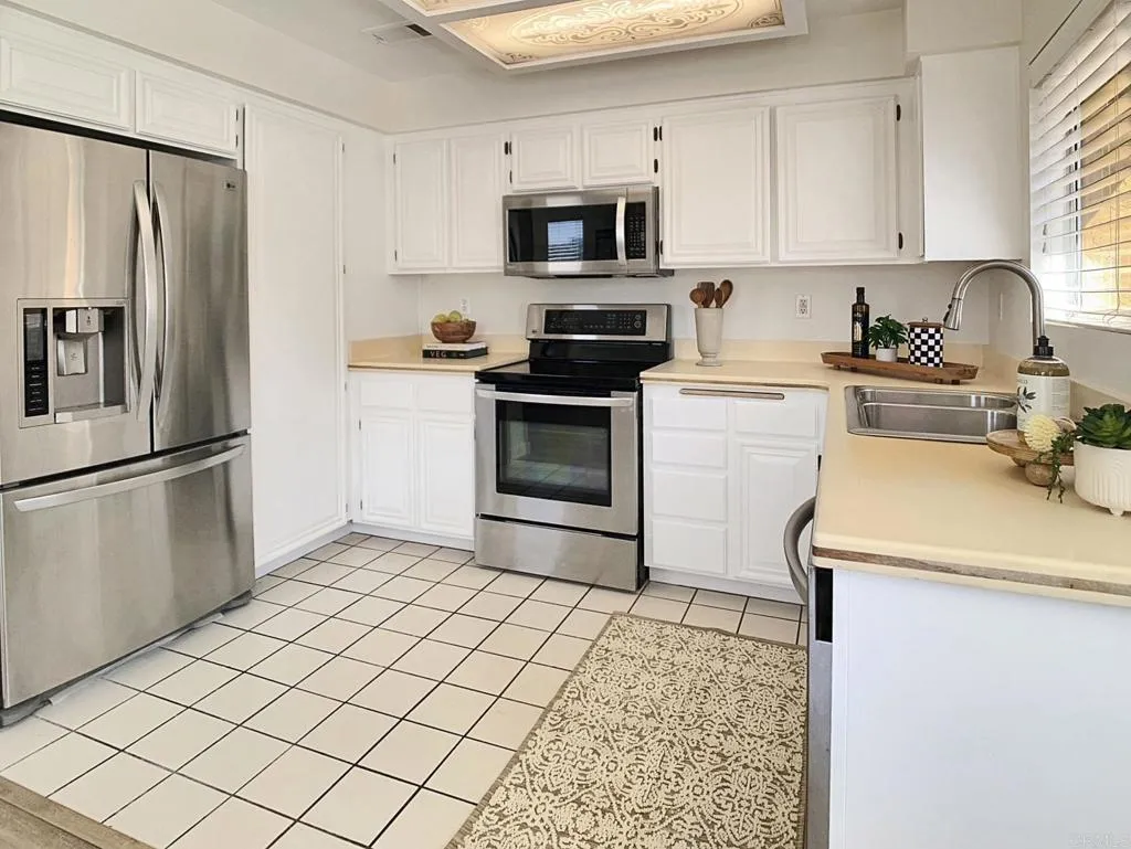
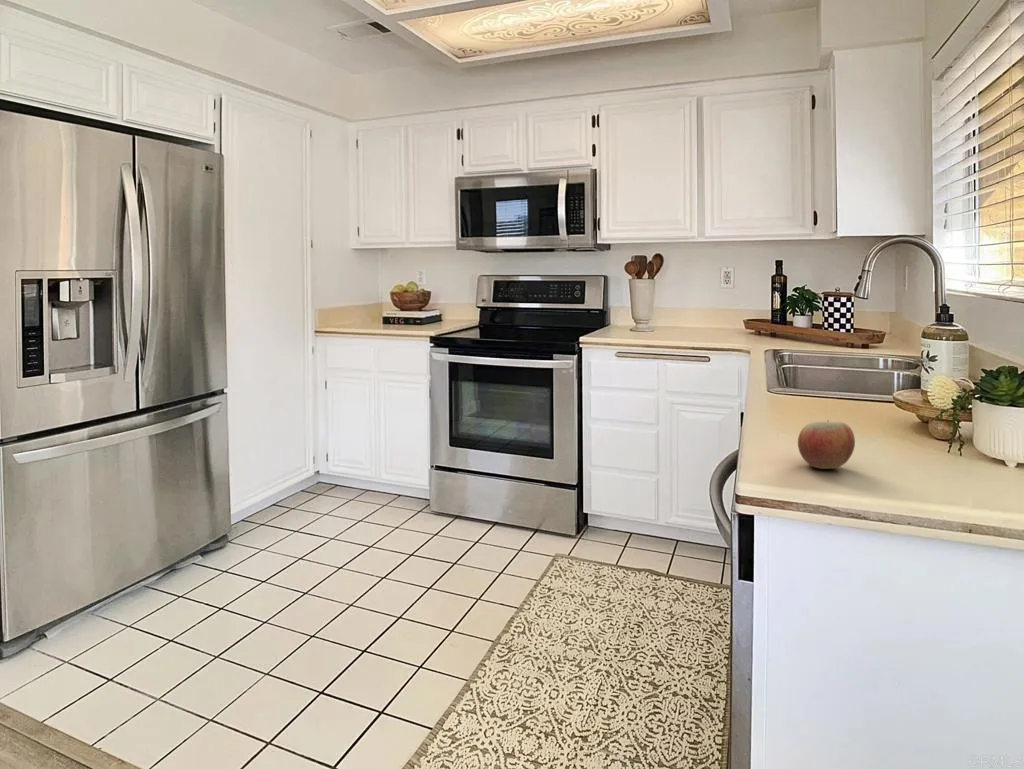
+ apple (825, 443)
